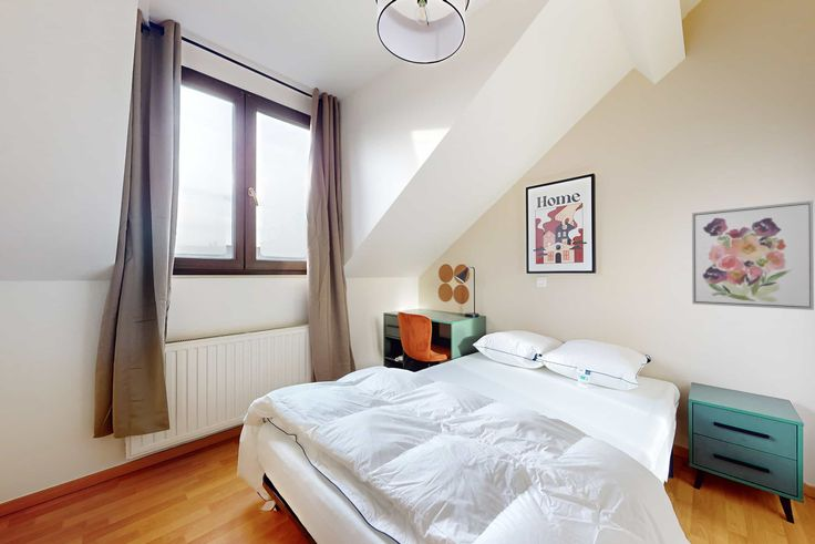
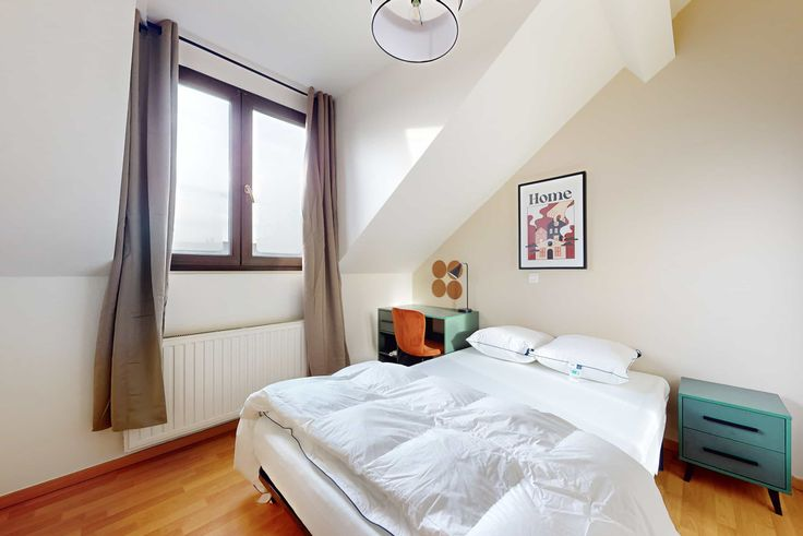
- wall art (746, 257)
